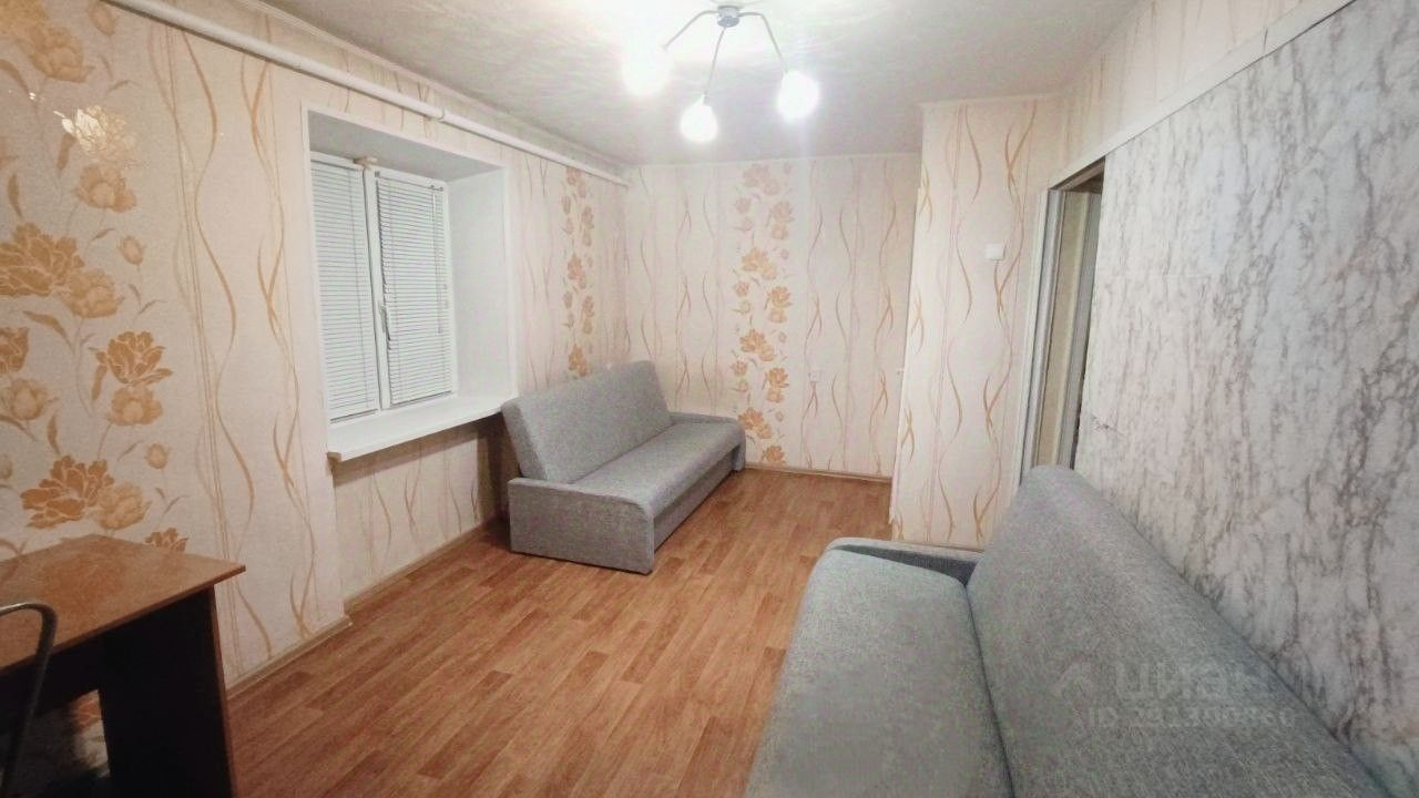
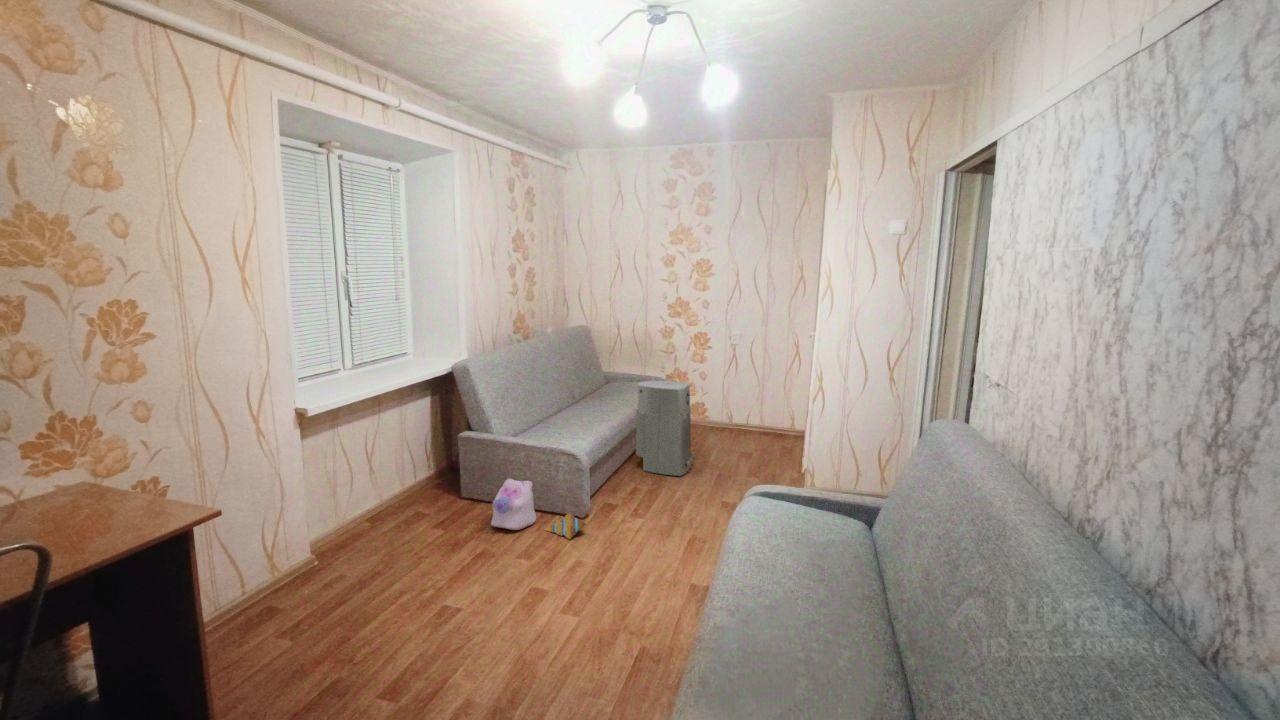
+ plush toy (513, 502)
+ stacking toy (565, 521)
+ air purifier (664, 426)
